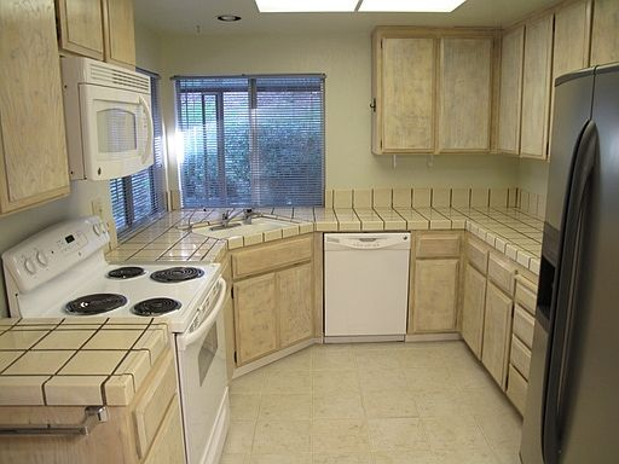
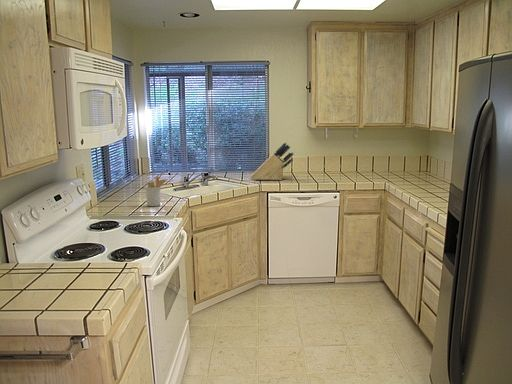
+ knife block (272, 160)
+ utensil holder (156, 191)
